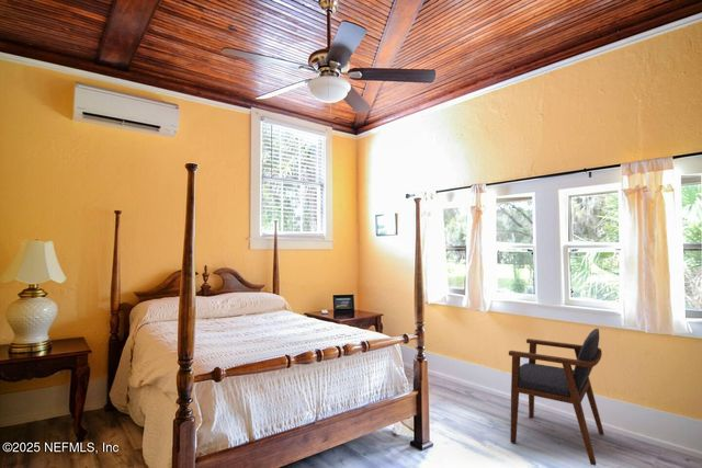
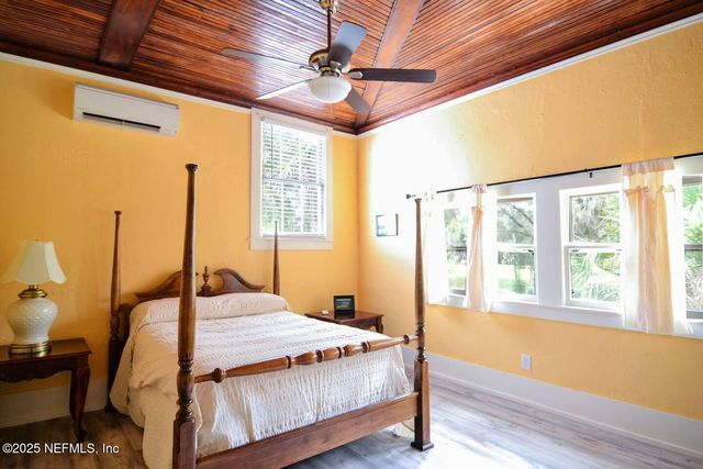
- armchair (557, 383)
